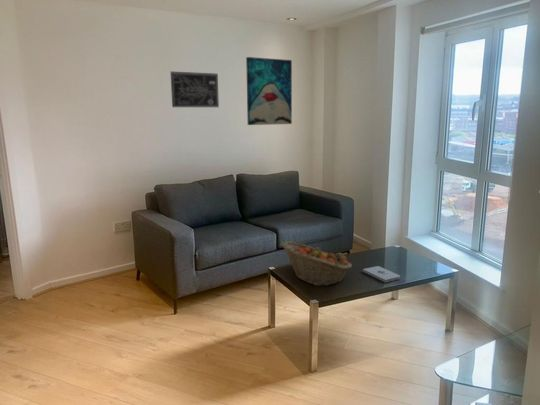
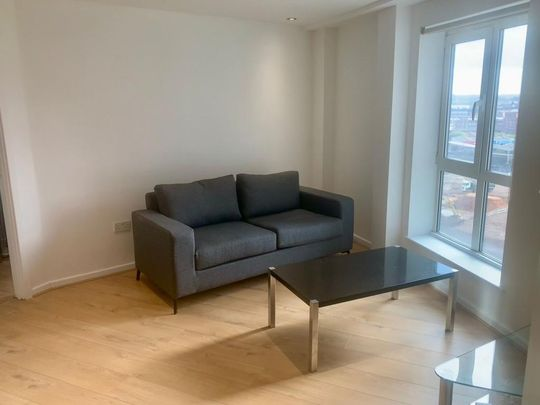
- fruit basket (315, 260)
- wall art (195, 90)
- notepad (381, 273)
- wall art (269, 92)
